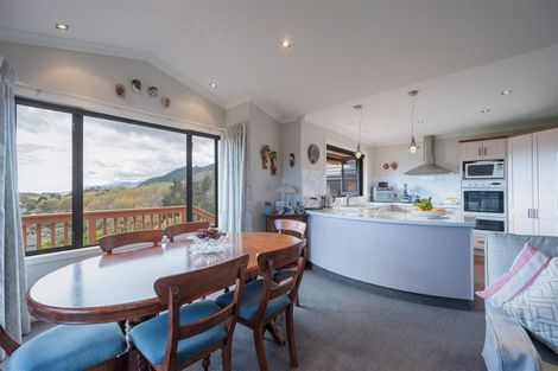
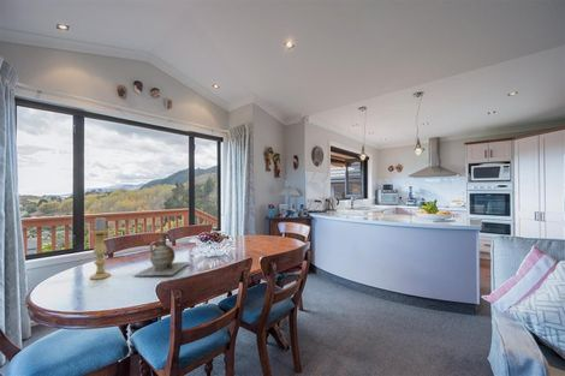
+ ceramic jug (163, 251)
+ candle holder (100, 246)
